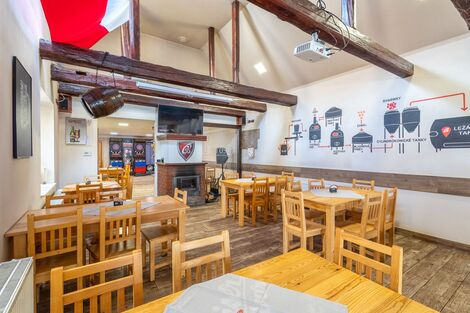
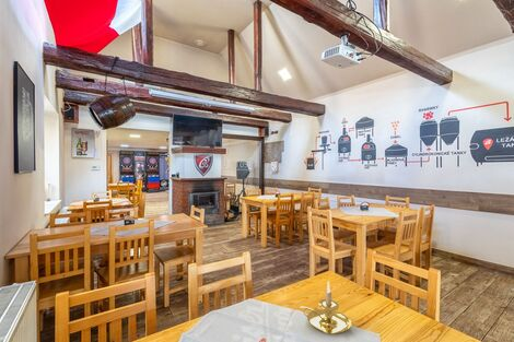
+ candle holder (325, 302)
